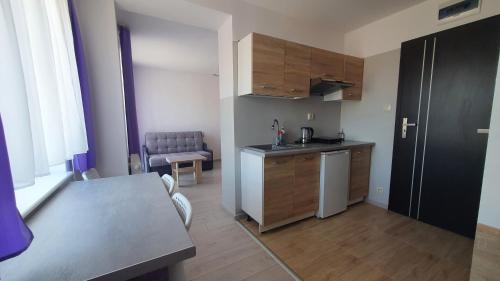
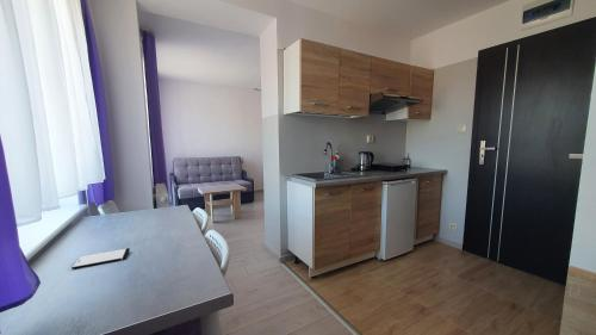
+ smartphone (103, 258)
